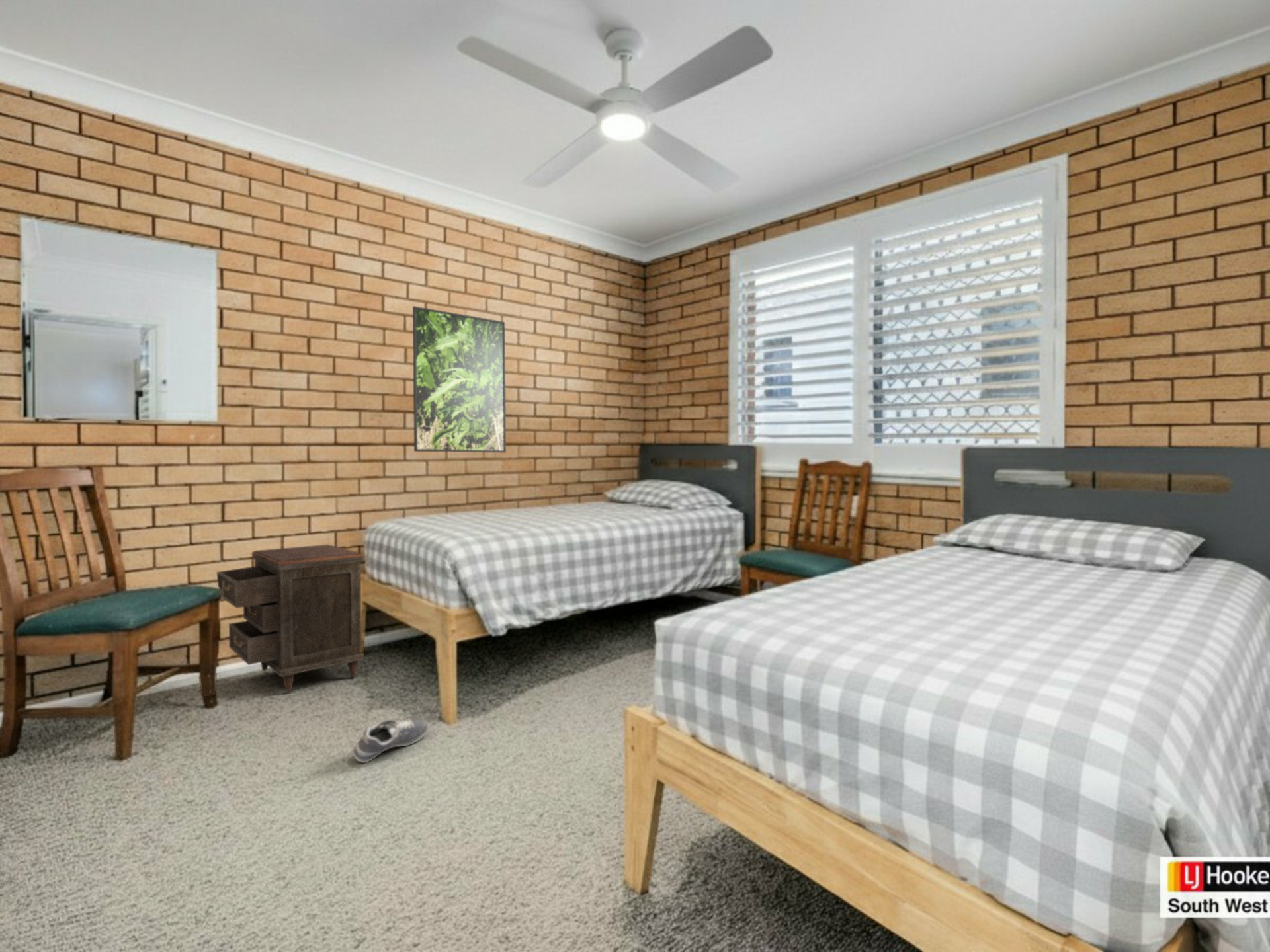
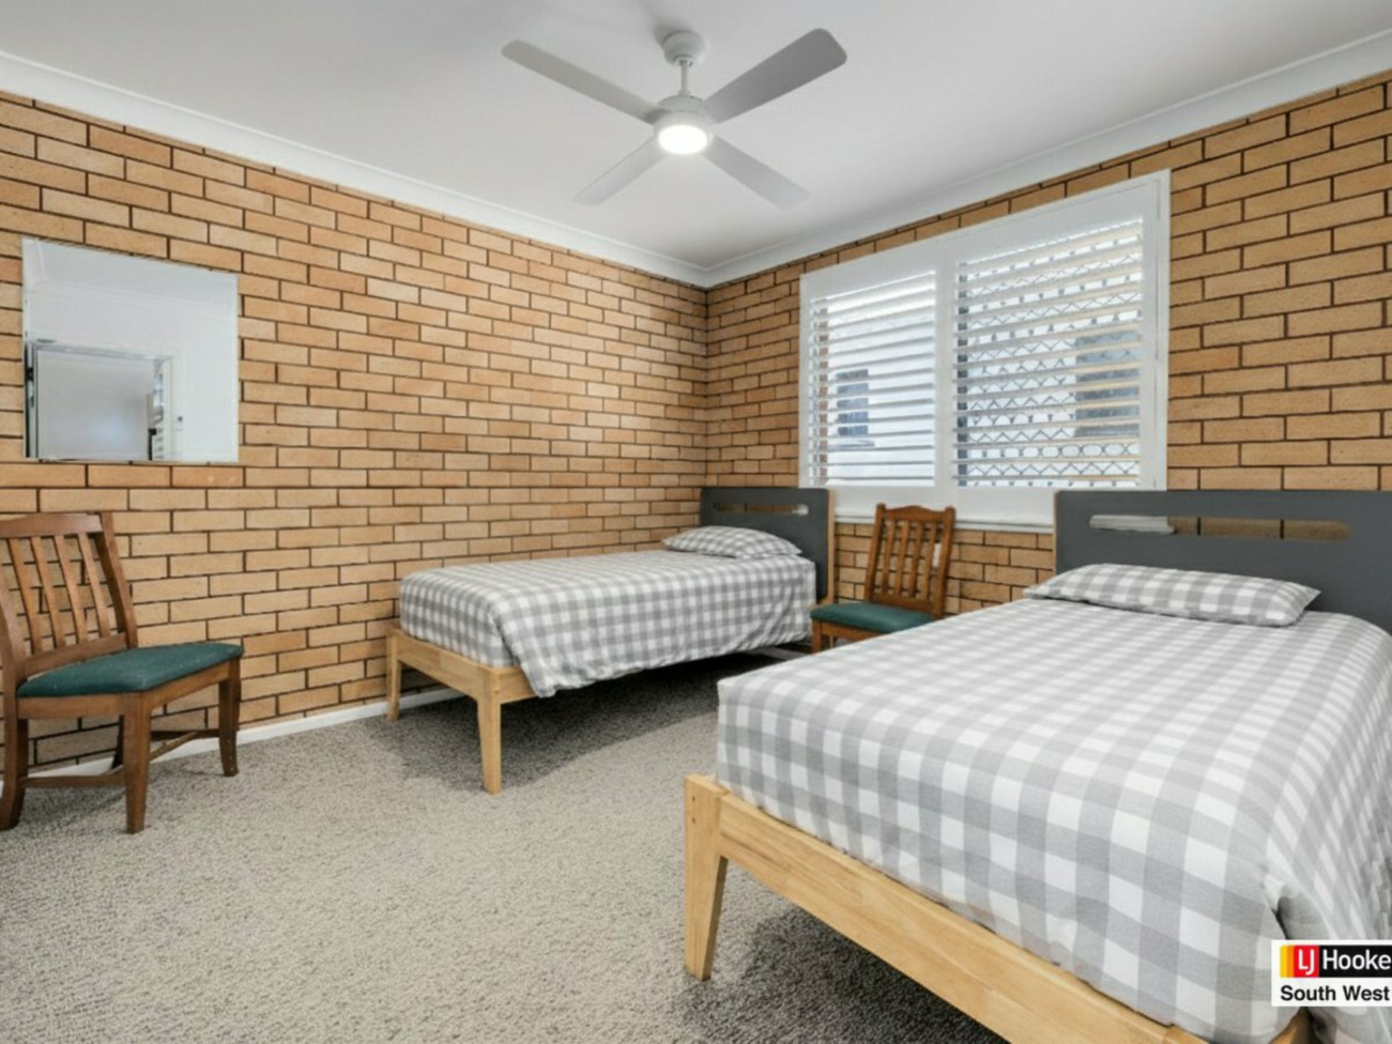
- nightstand (288, 615)
- shoe (392, 734)
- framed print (462, 383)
